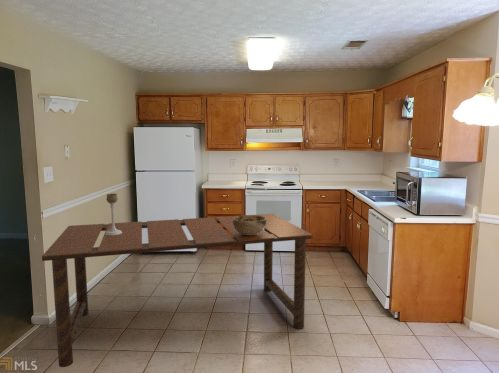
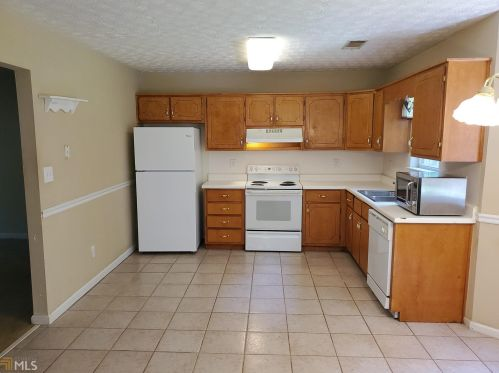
- decorative bowl (249, 226)
- candle holder (112, 213)
- dining table (180, 249)
